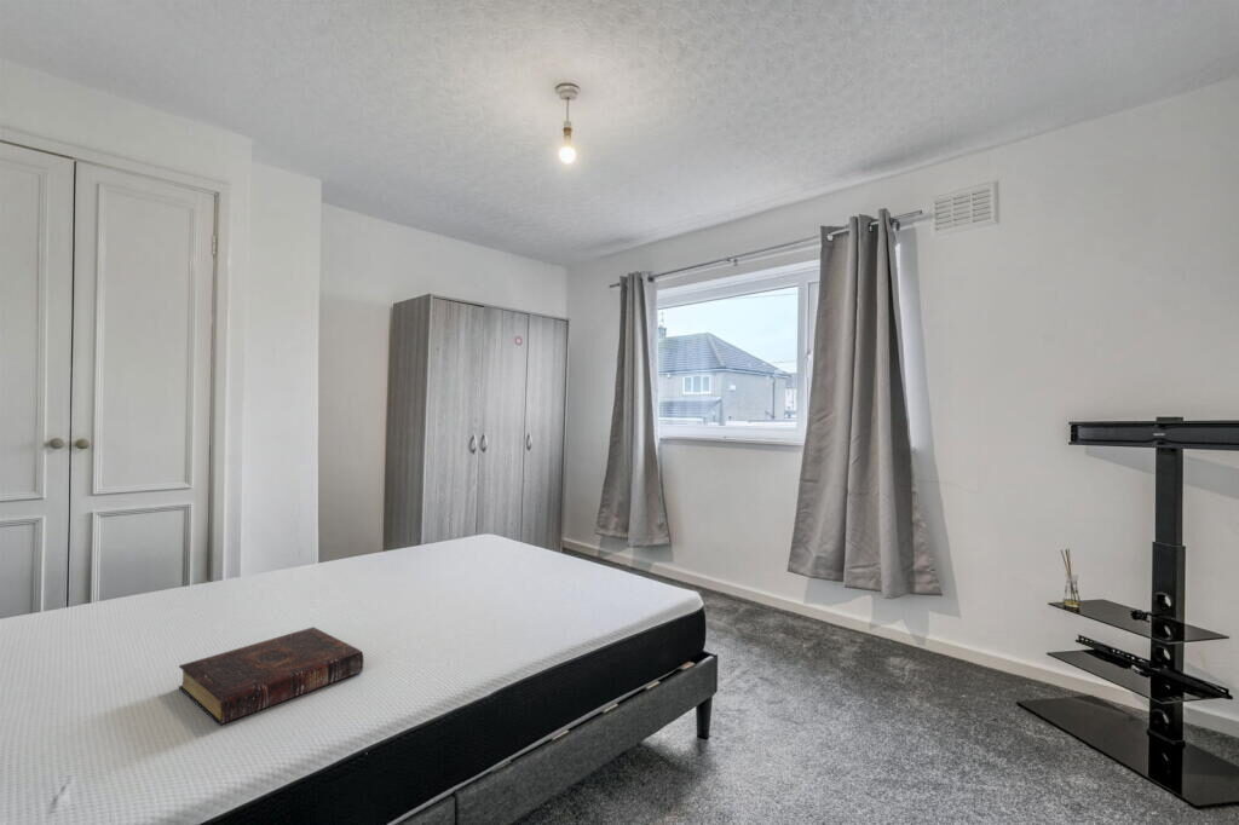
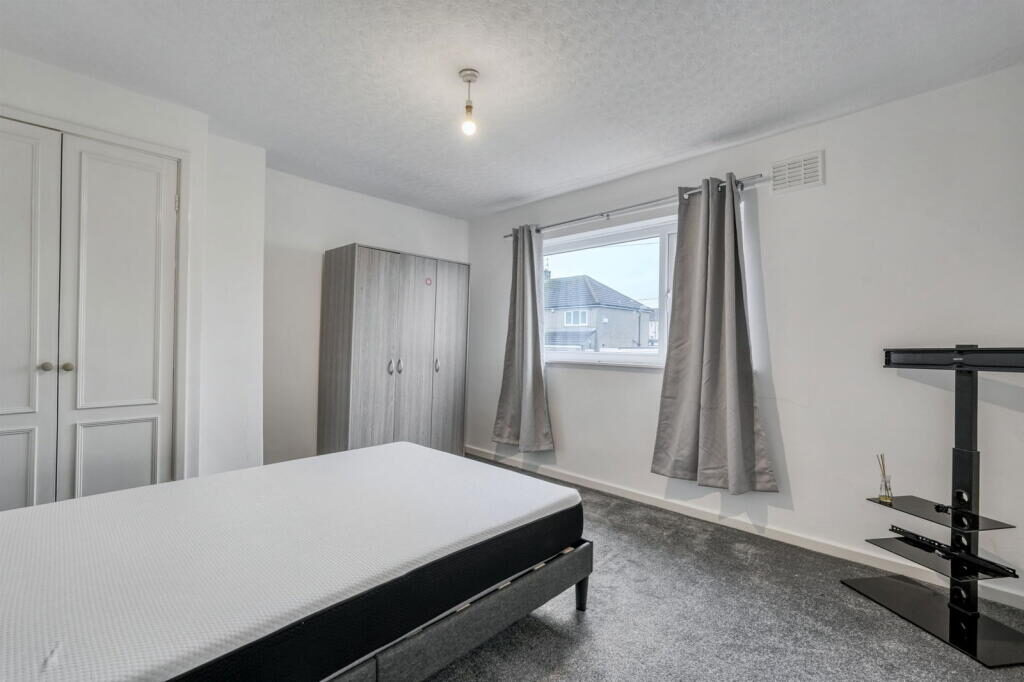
- book (273, 669)
